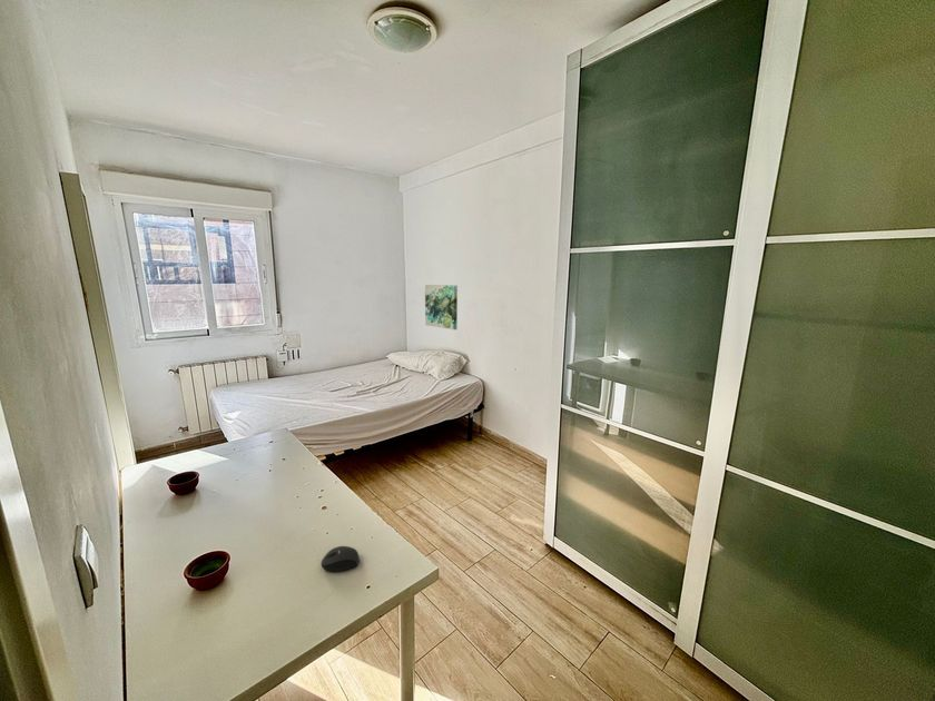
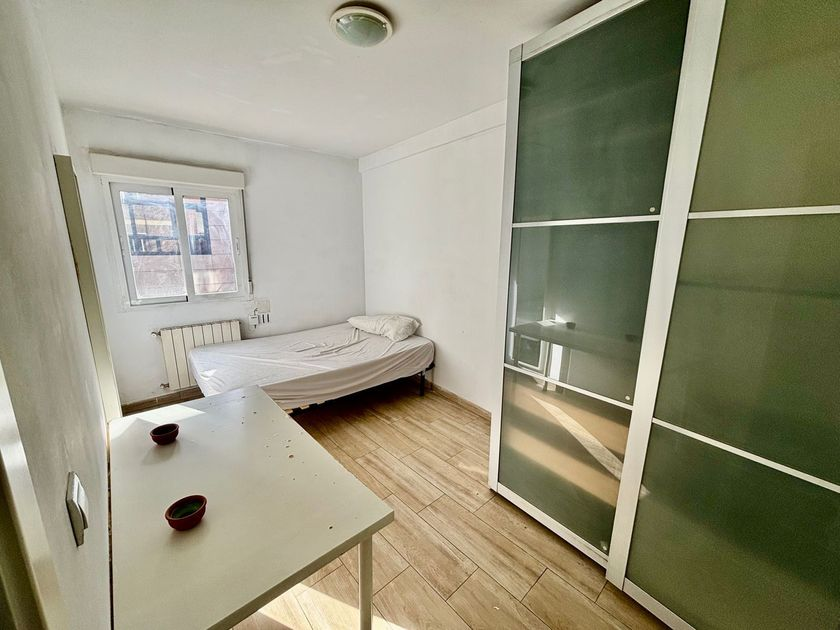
- mouse (341, 557)
- wall art (440, 306)
